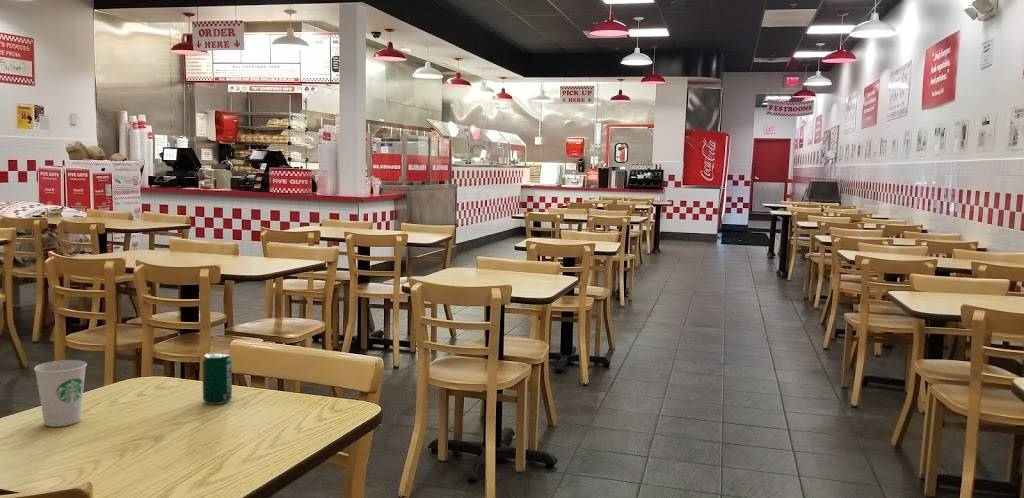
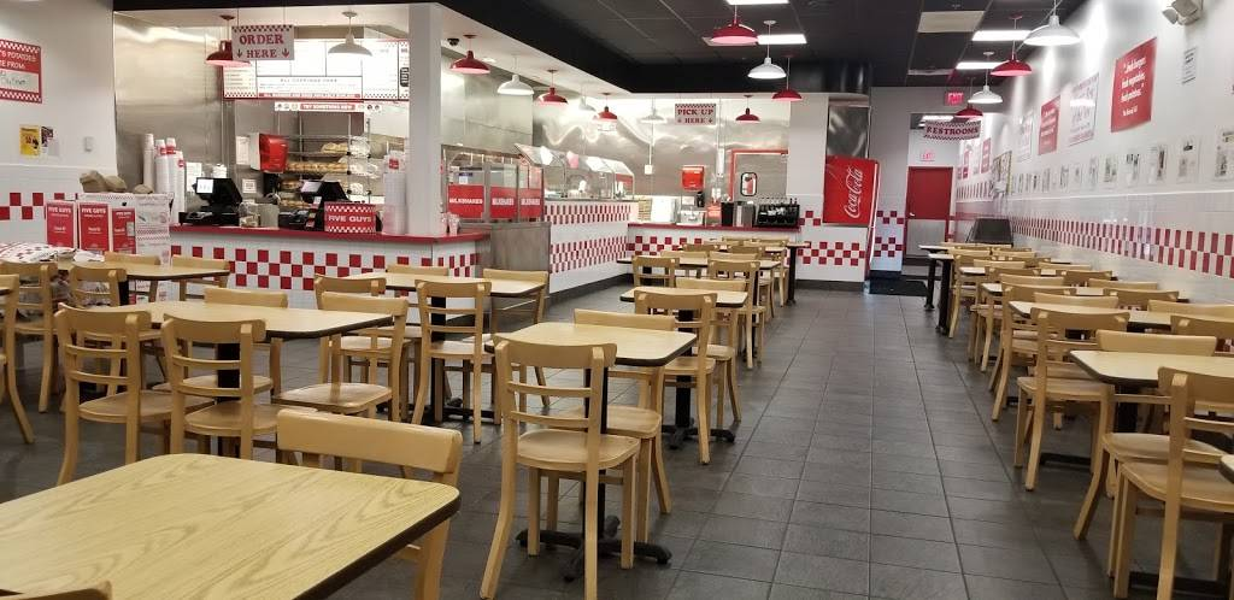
- beverage can (217, 377)
- paper cup (61, 393)
